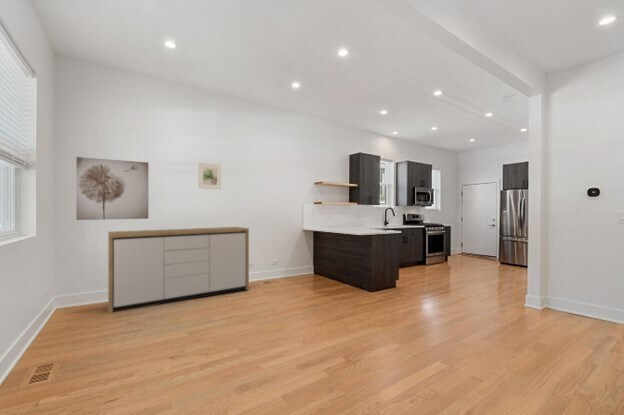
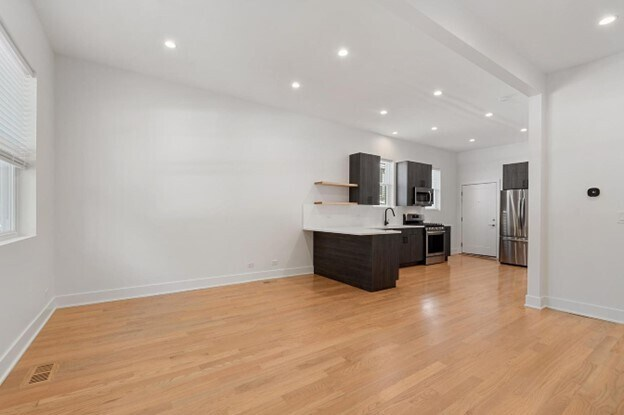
- wall art (114, 189)
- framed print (210, 176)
- sideboard (183, 262)
